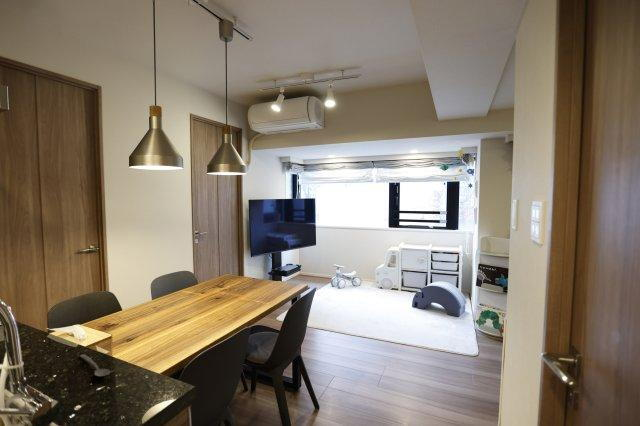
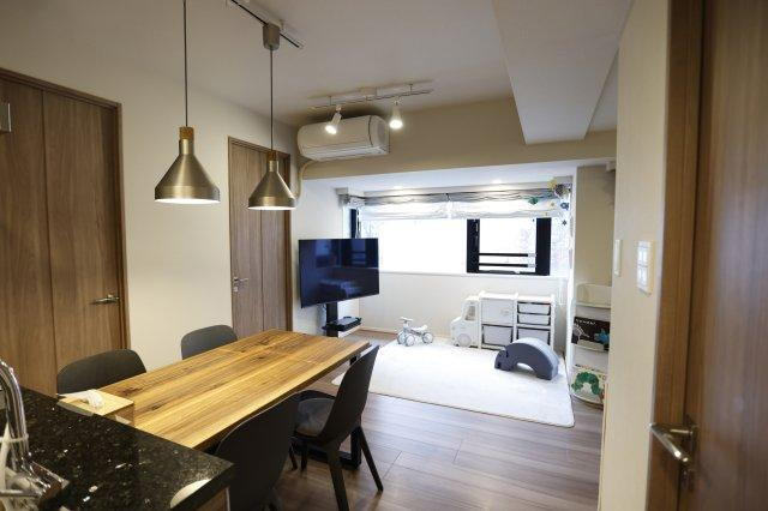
- spoon (93, 364)
